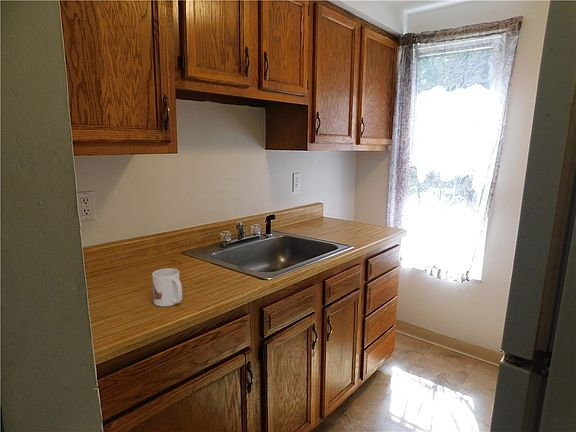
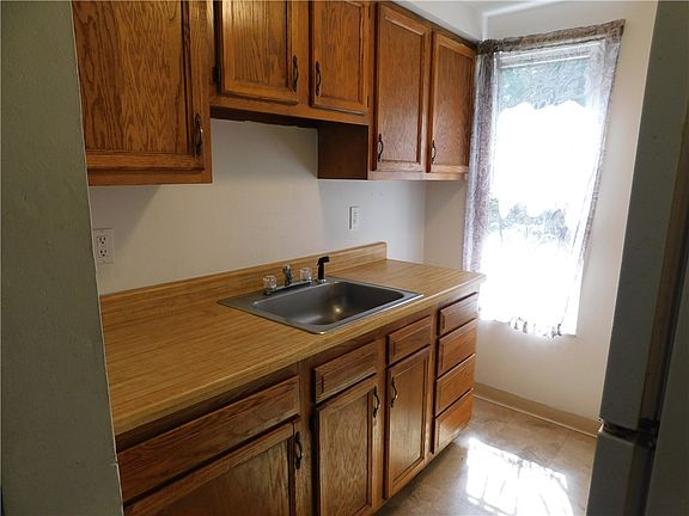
- mug (169, 288)
